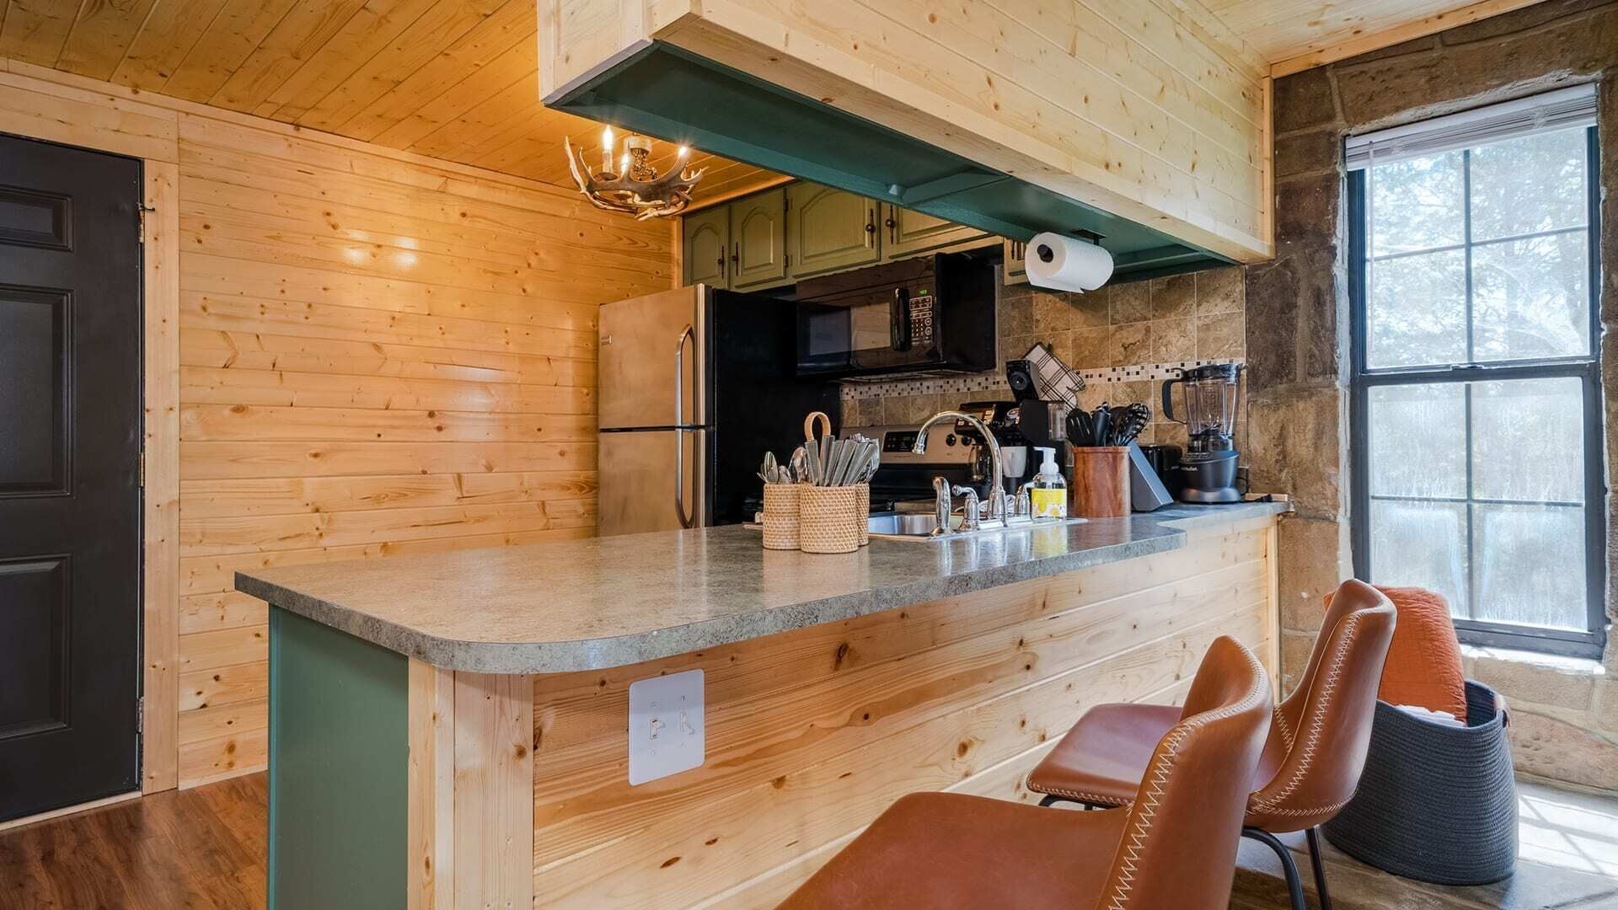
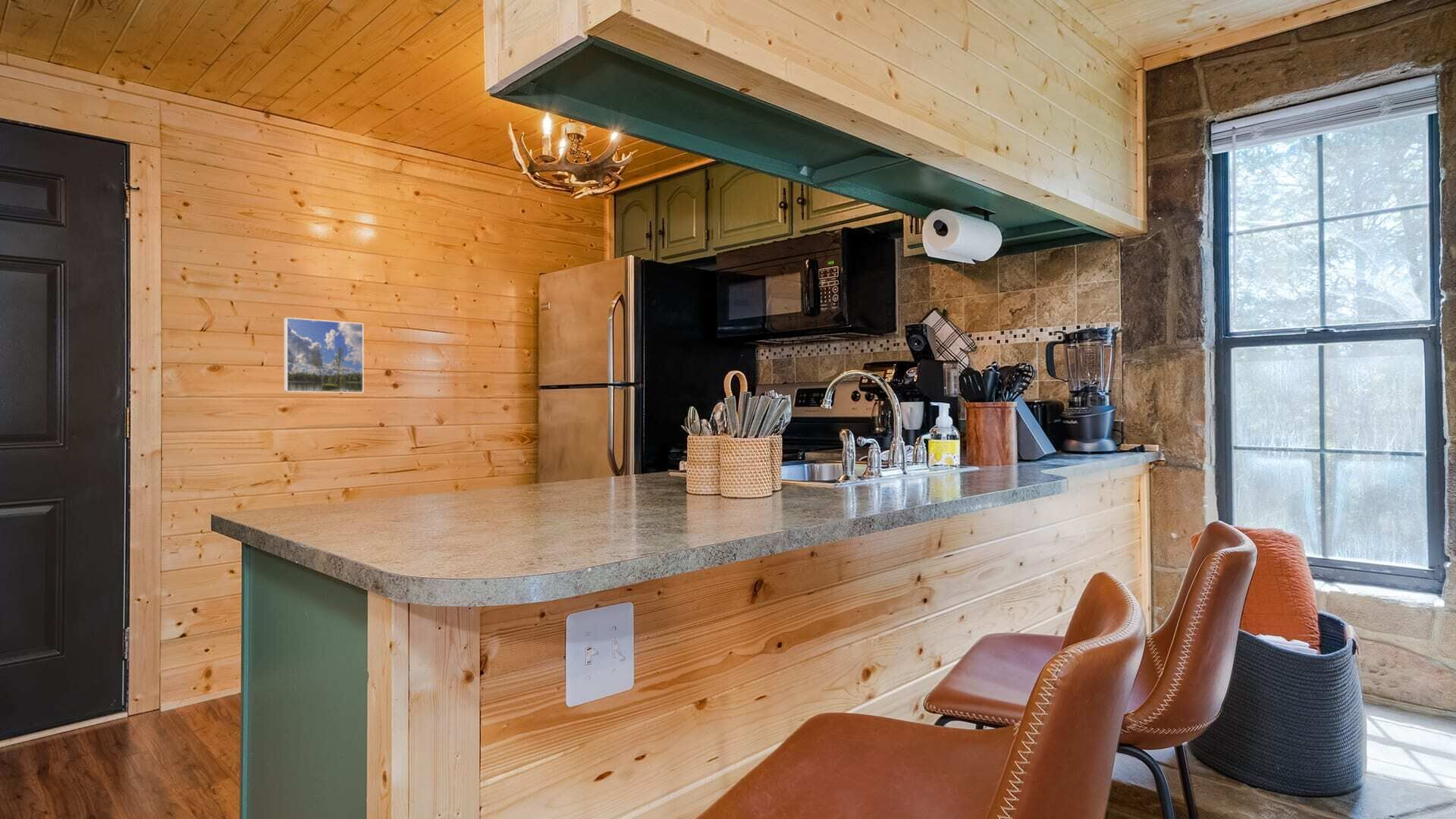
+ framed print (325, 356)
